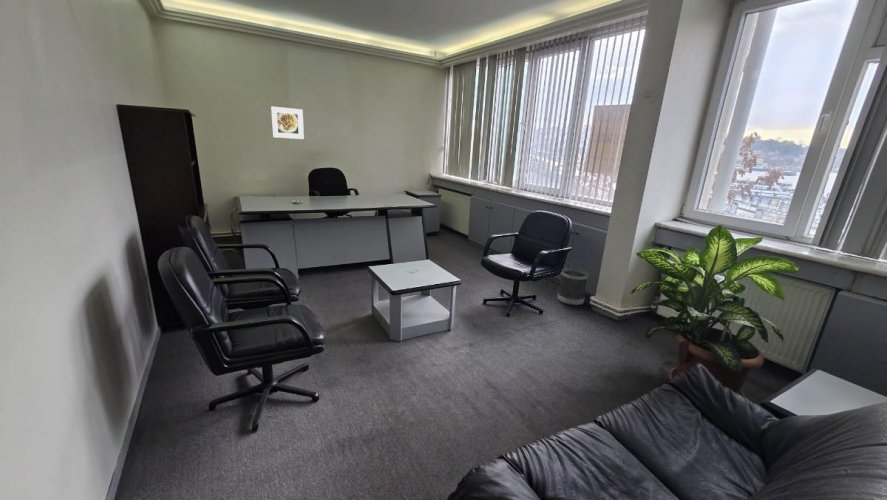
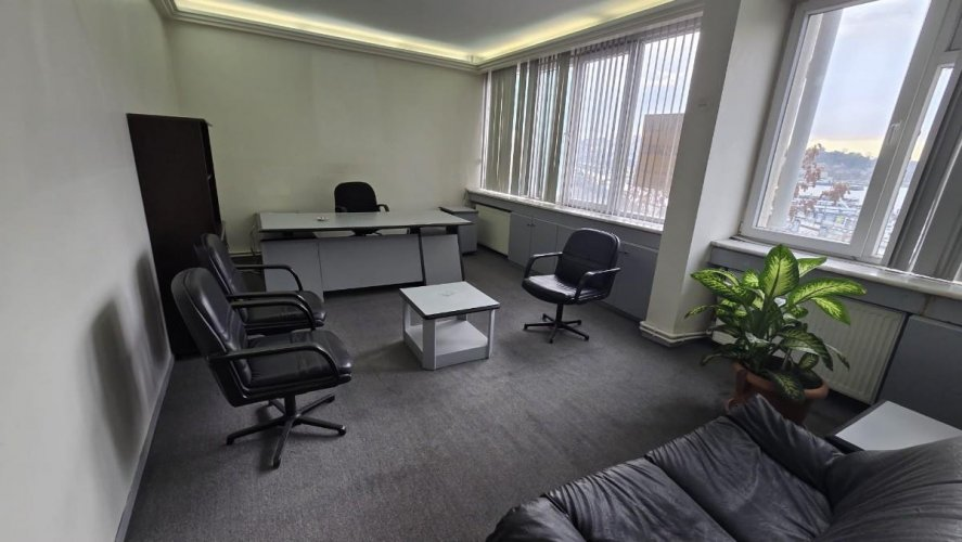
- wastebasket (572, 286)
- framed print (287, 123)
